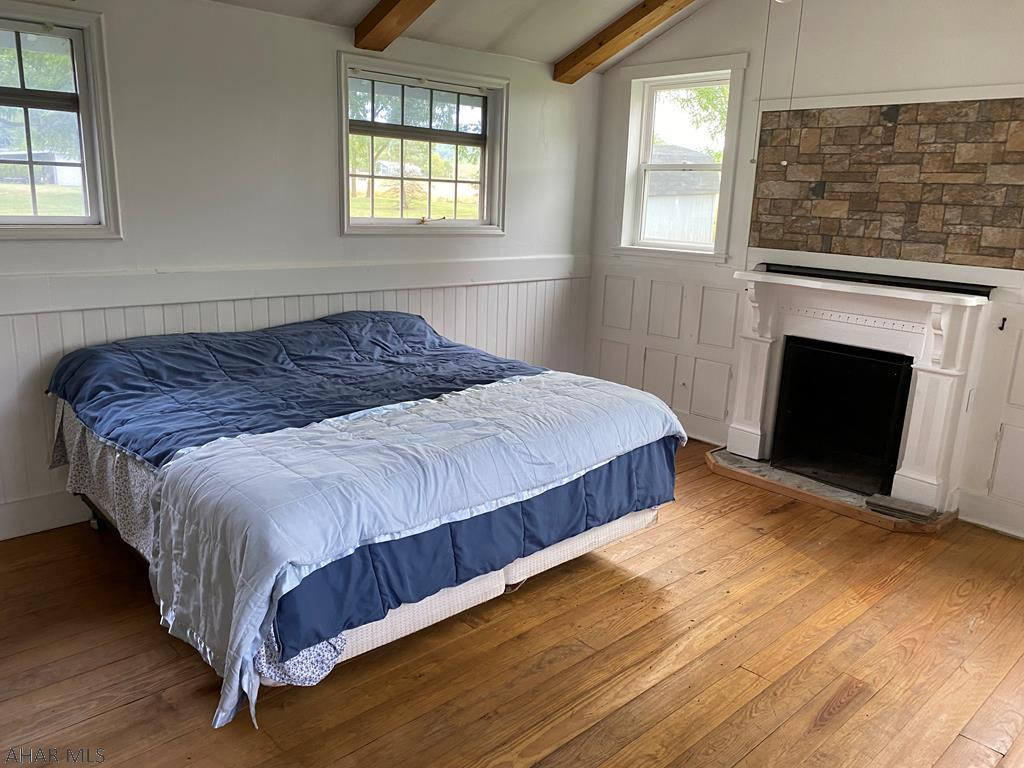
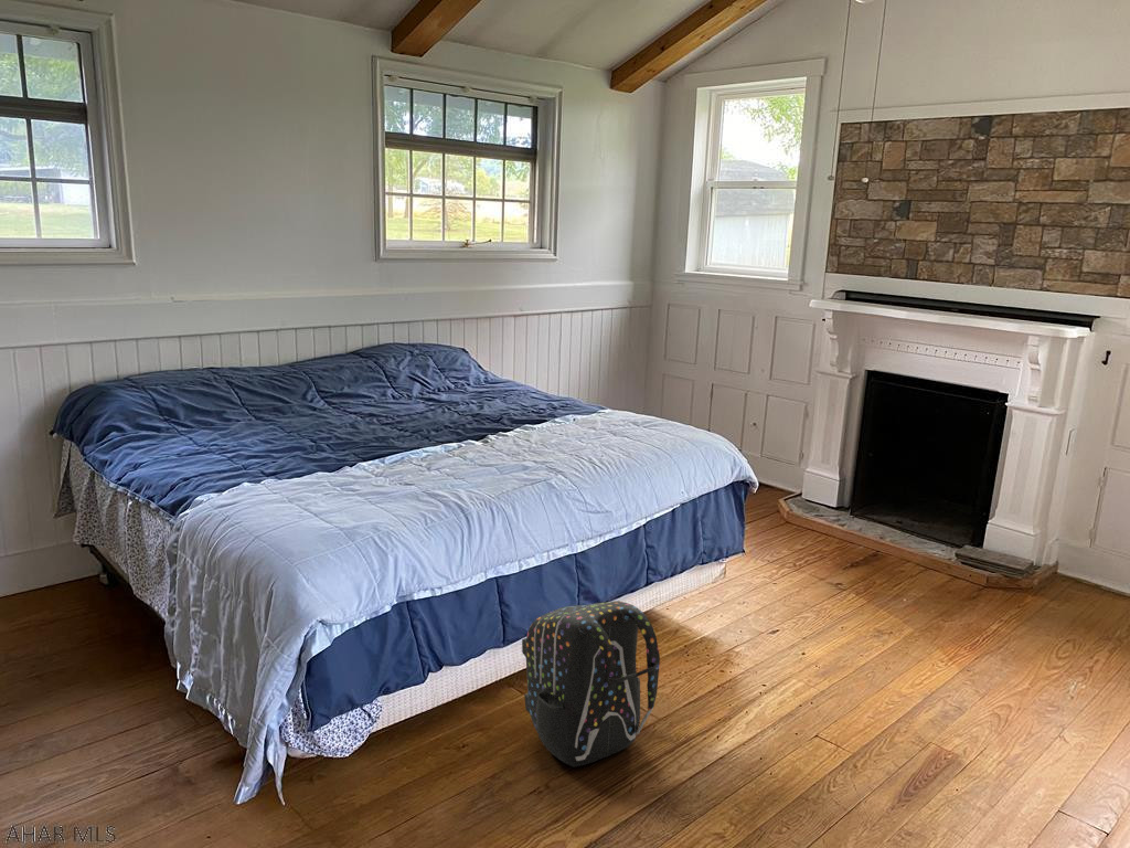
+ backpack (588, 675)
